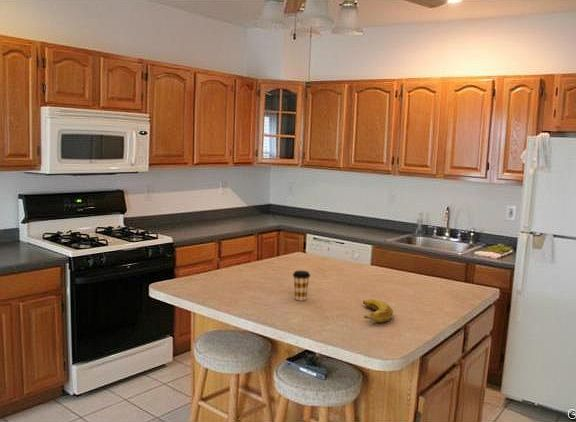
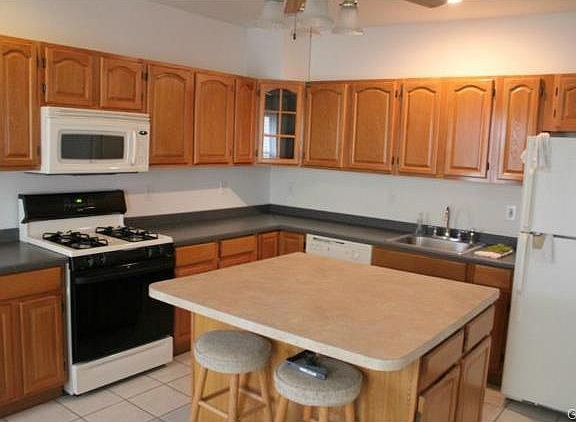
- coffee cup (301, 285)
- banana (374, 309)
